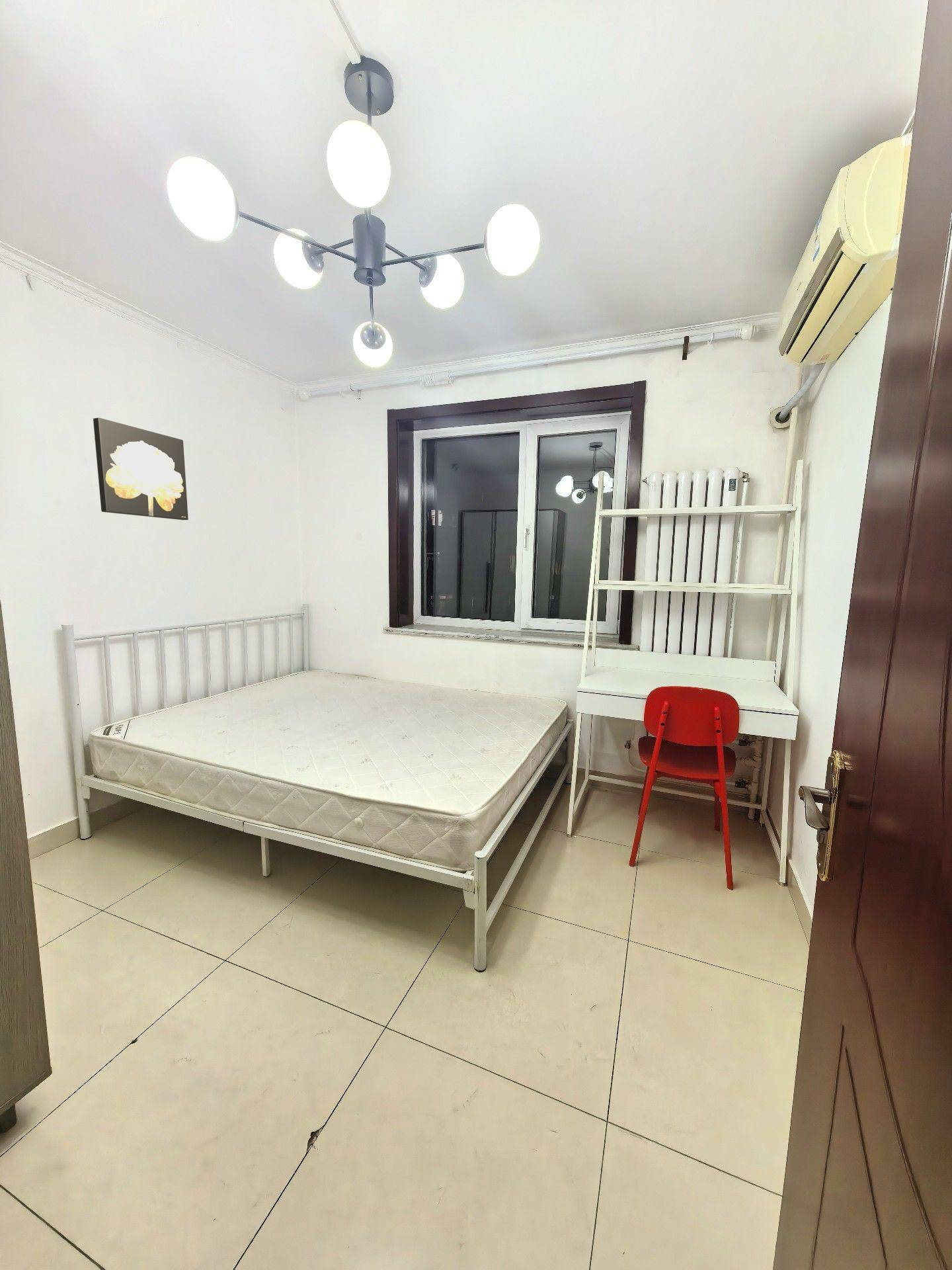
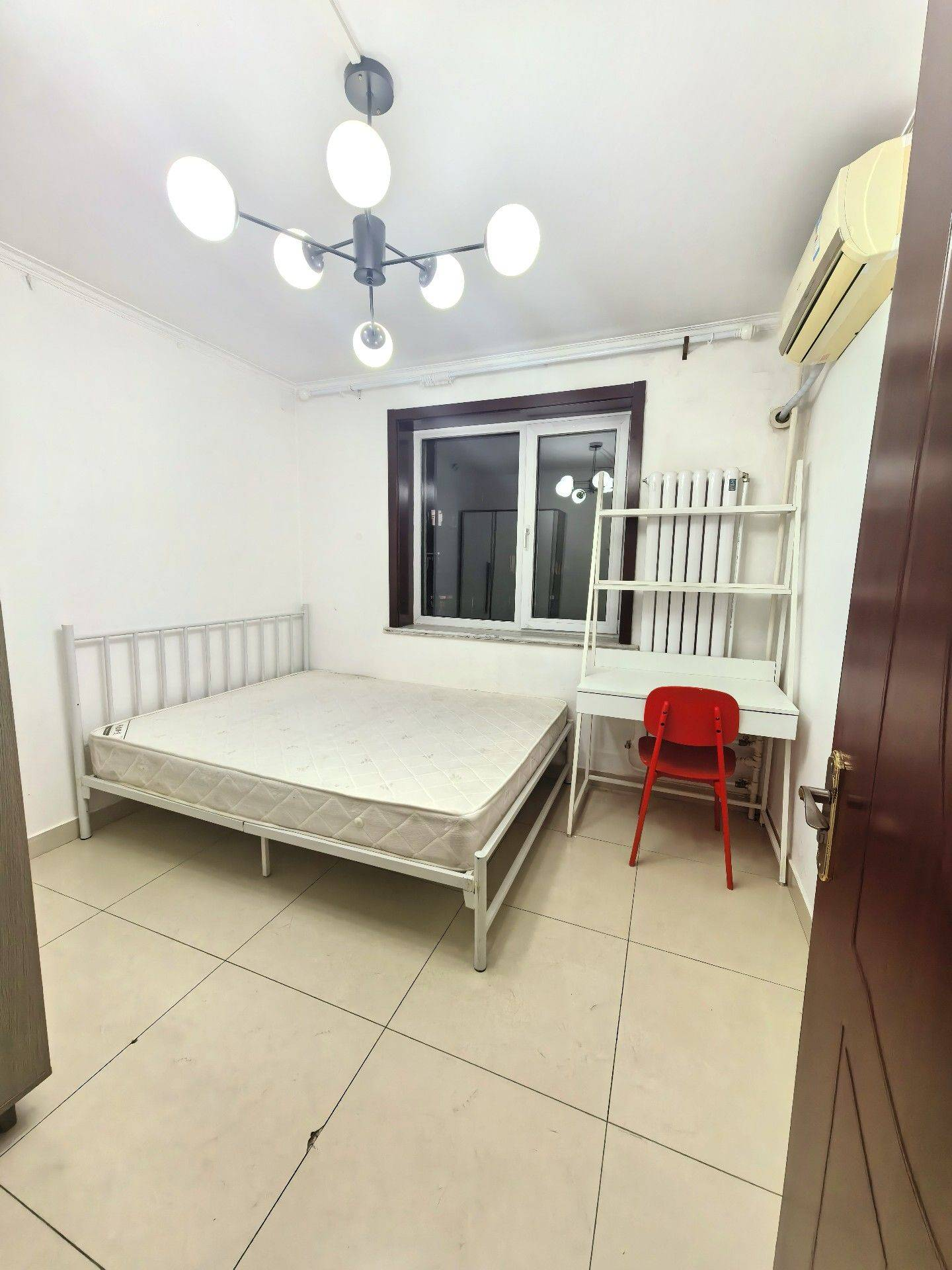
- wall art (144, 474)
